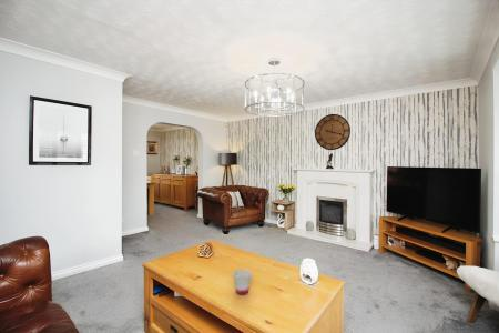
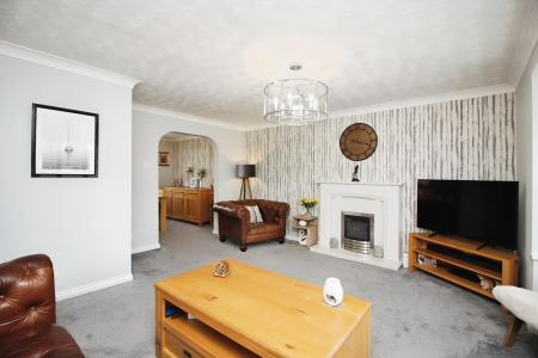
- cup (242, 282)
